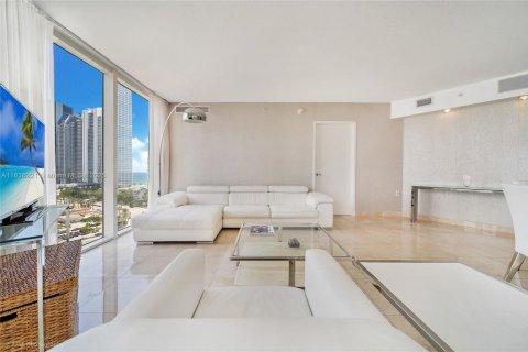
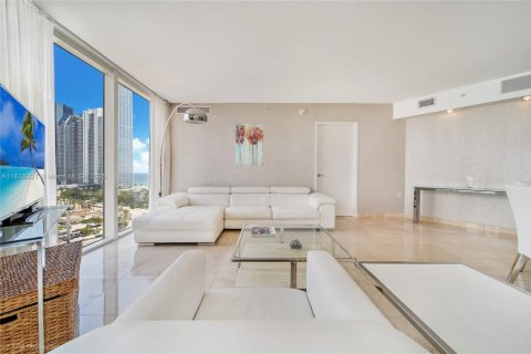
+ wall art (249, 144)
